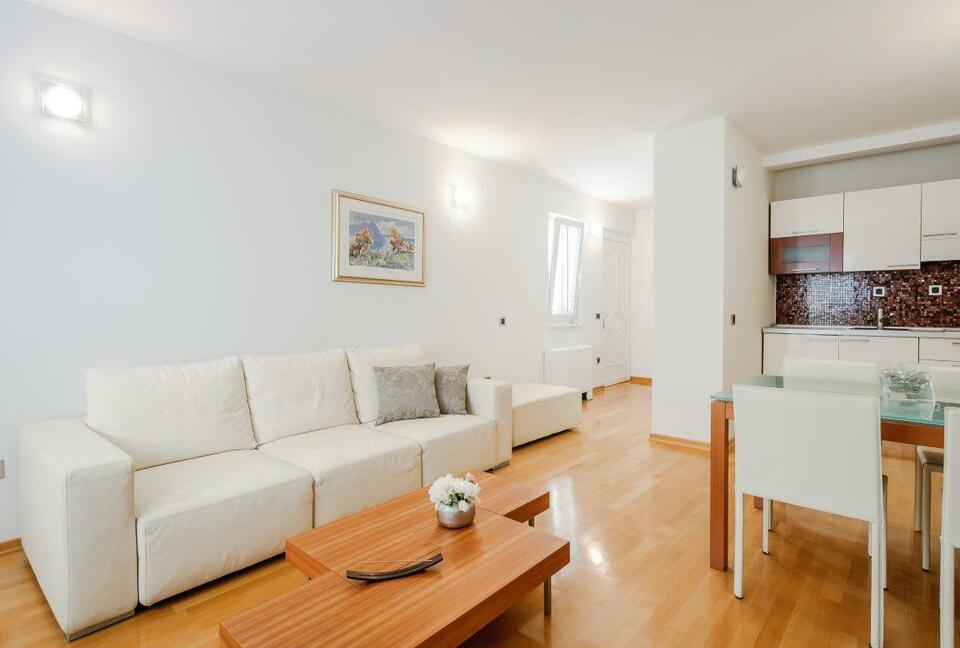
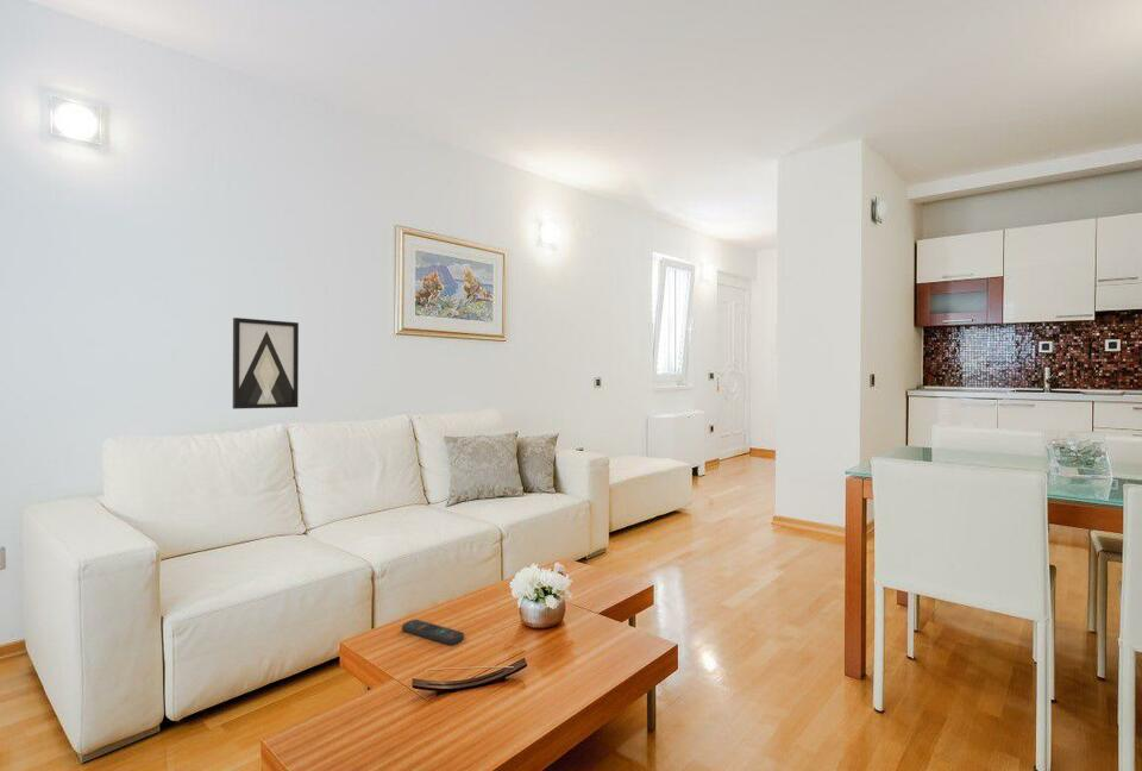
+ wall art (266, 364)
+ remote control (432, 631)
